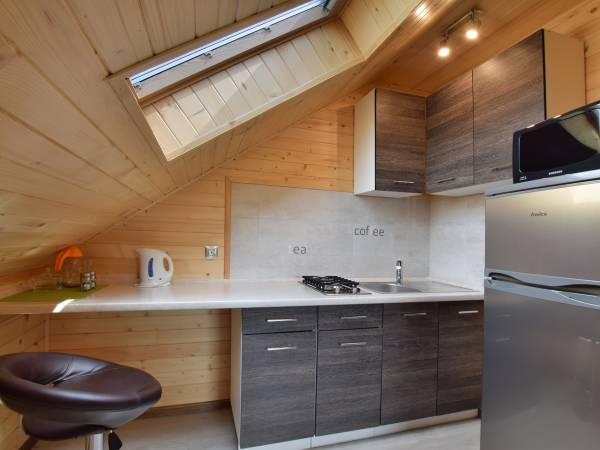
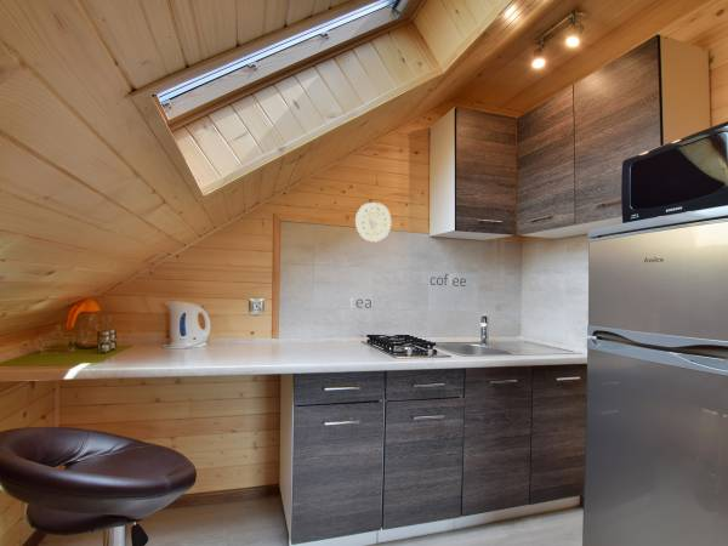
+ decorative plate (372, 222)
